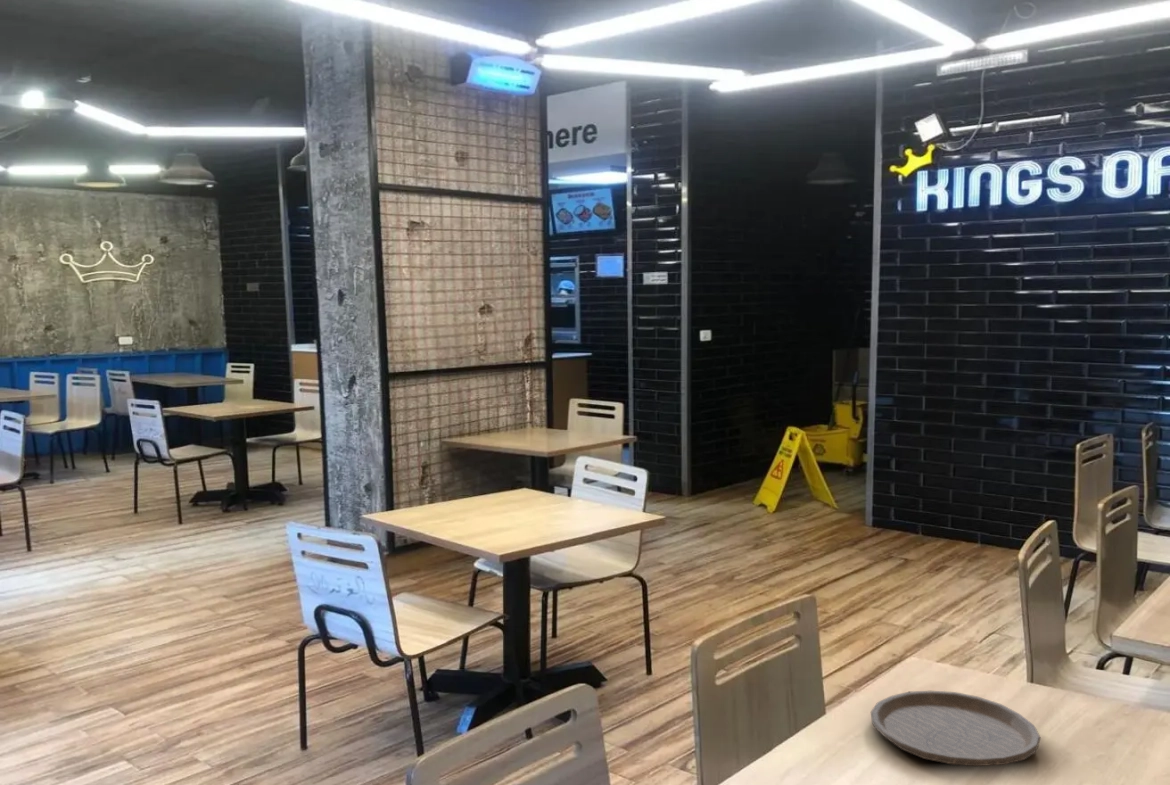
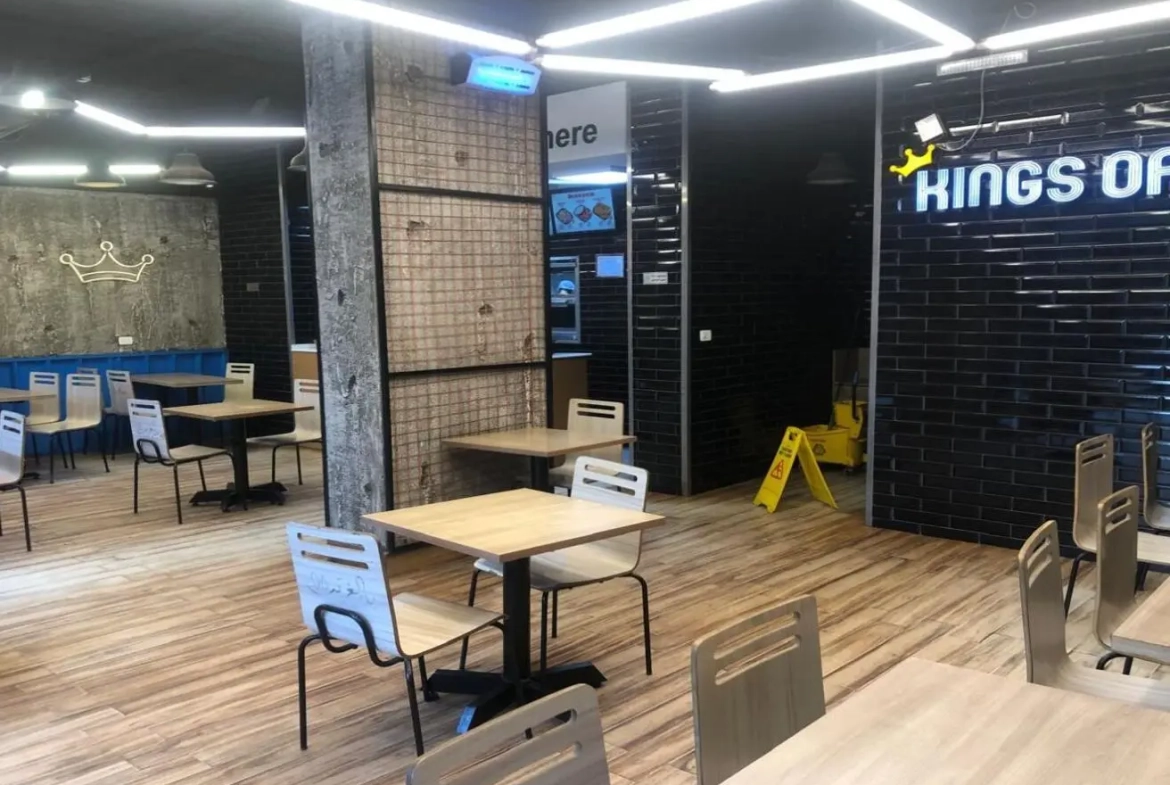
- plate (952, 728)
